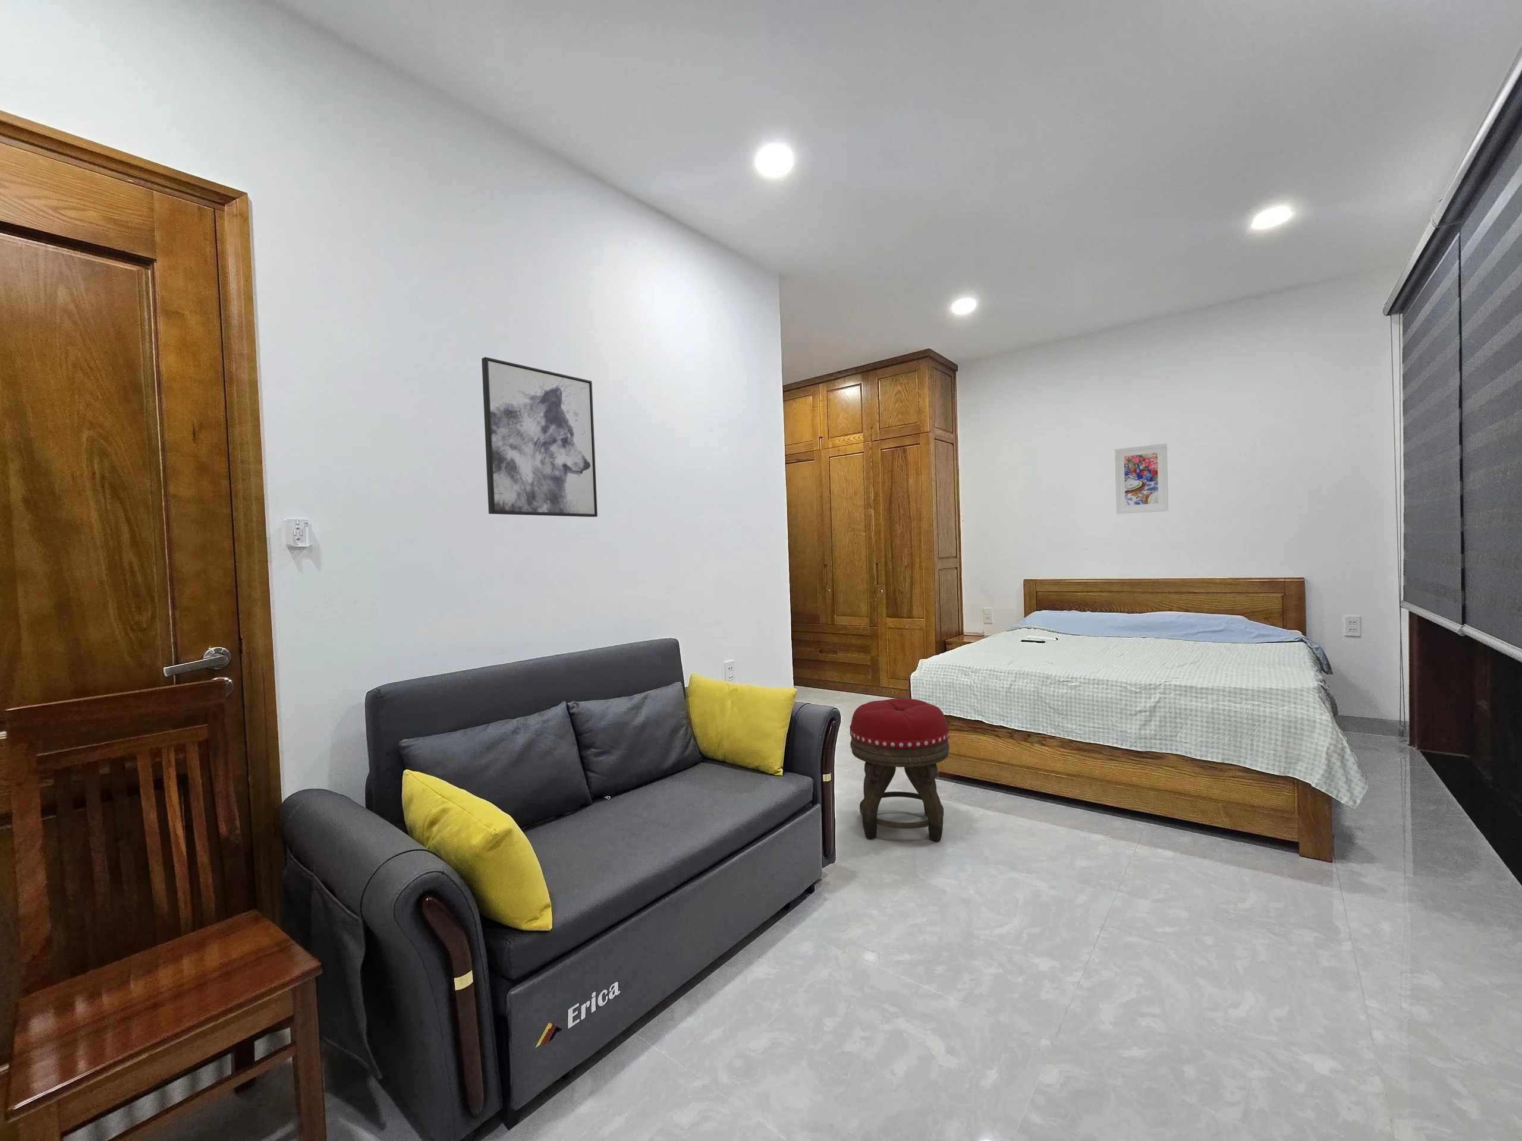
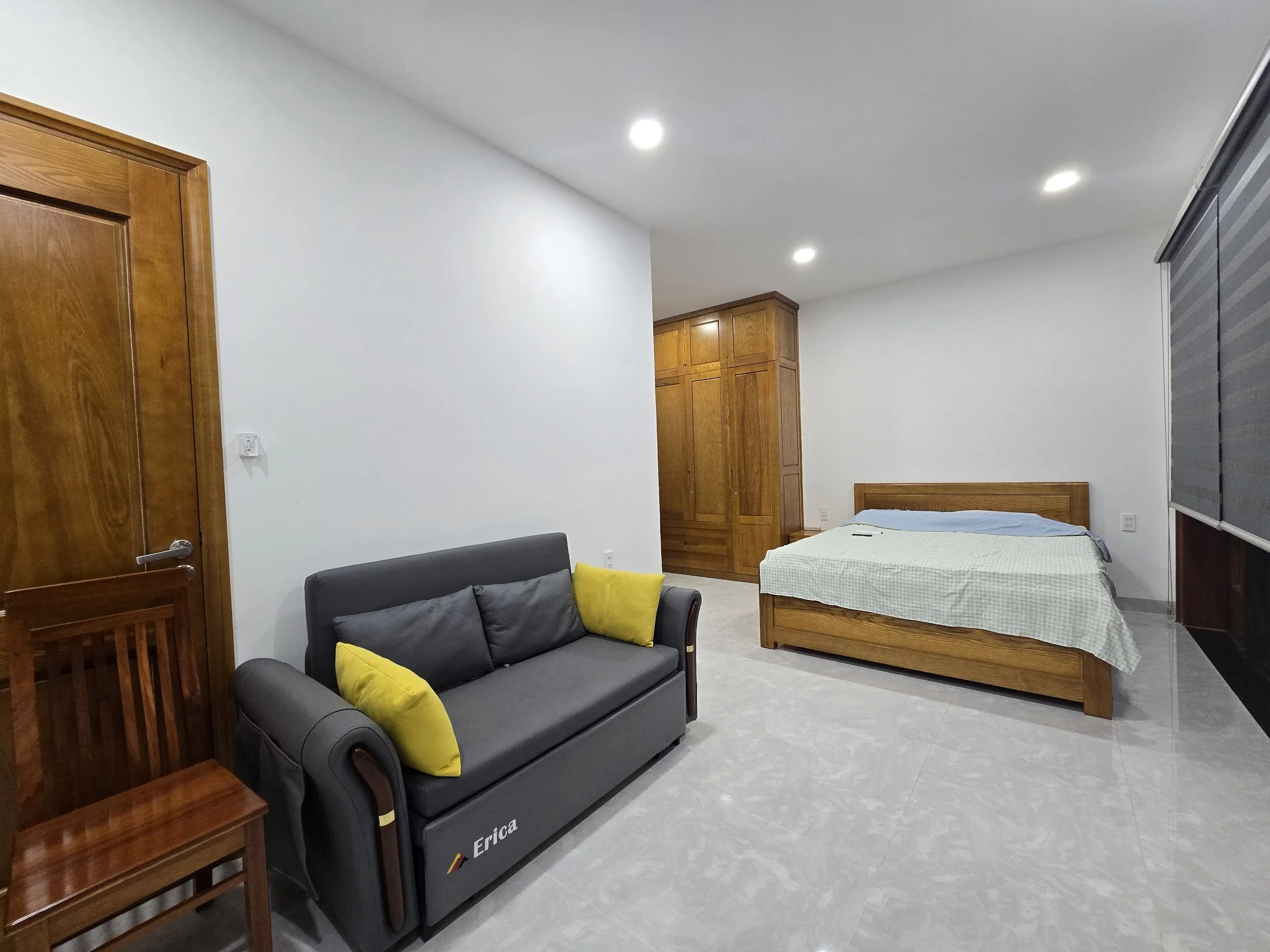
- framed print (1141, 479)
- wall art (543, 442)
- footstool (900, 765)
